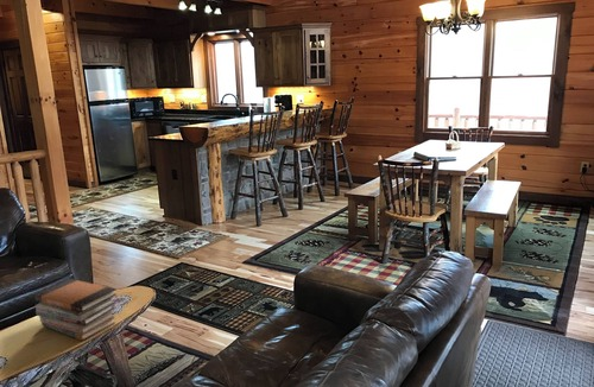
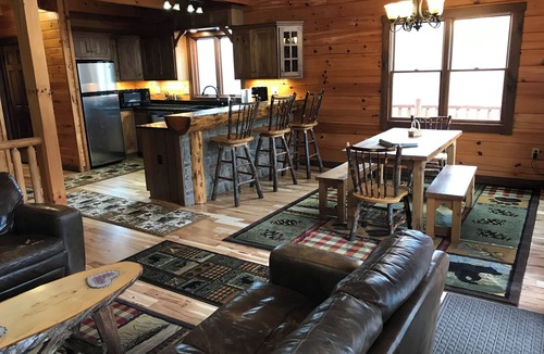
- book stack (76, 307)
